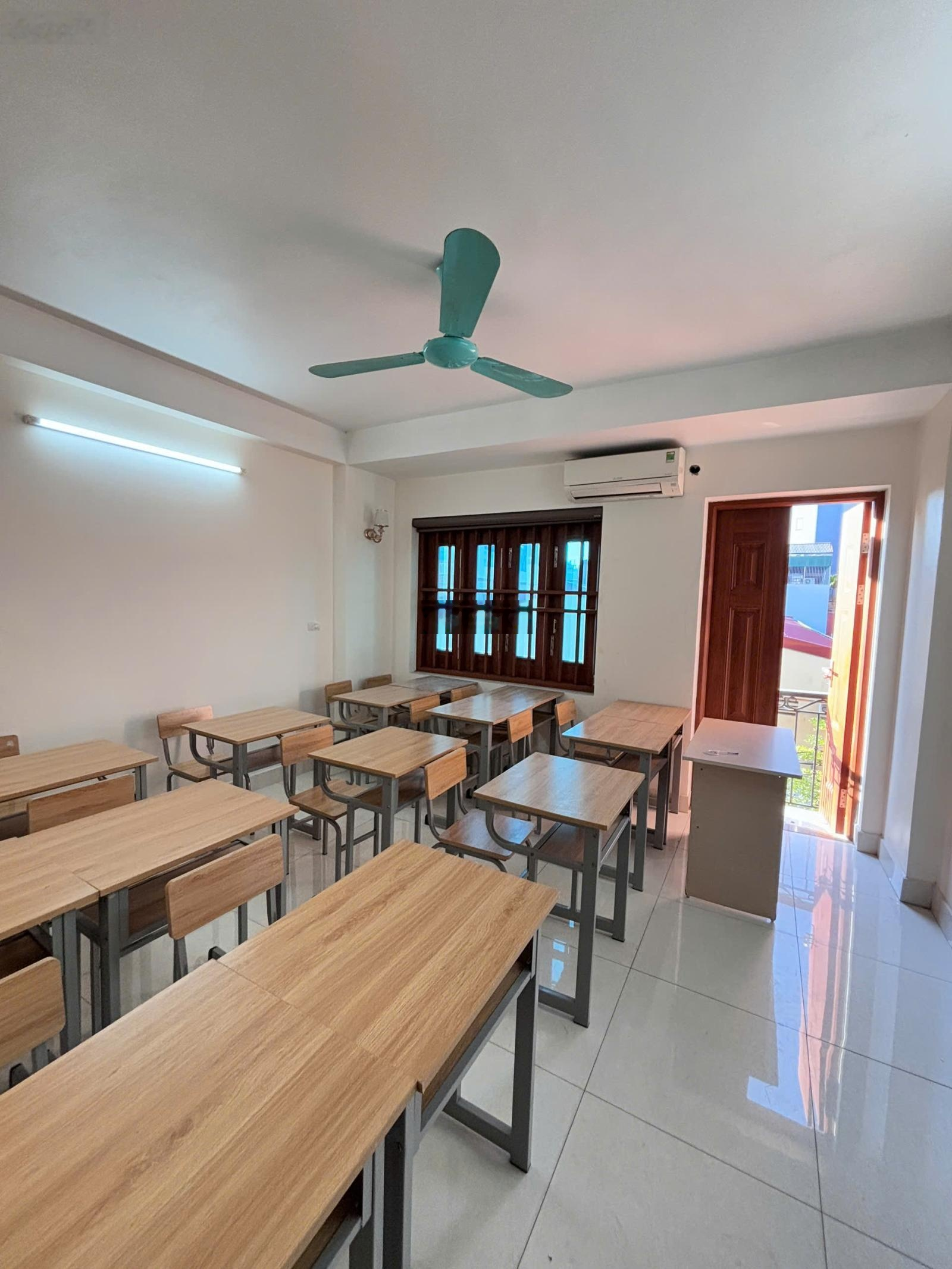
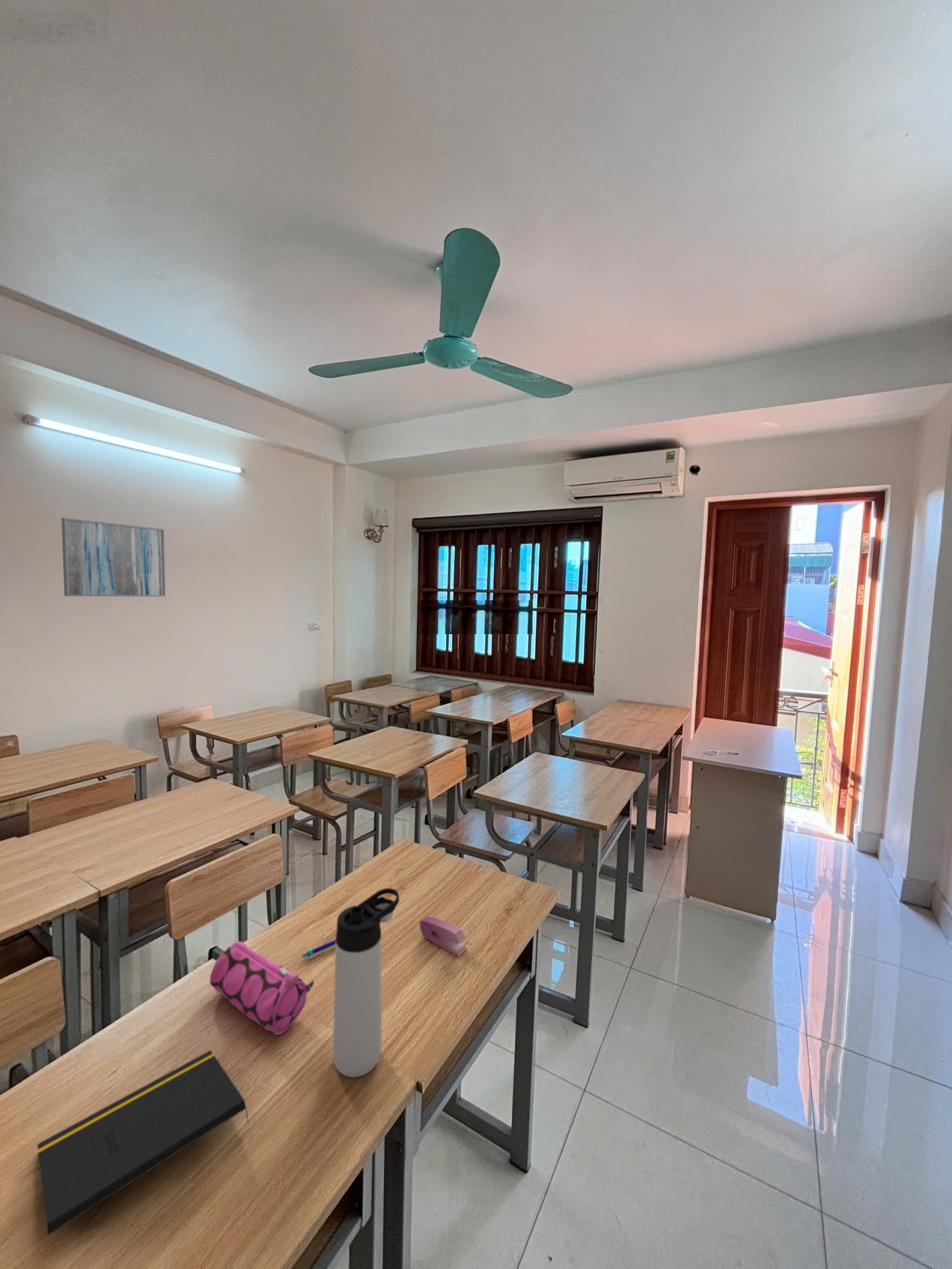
+ wall art (117, 560)
+ stapler (442, 932)
+ pencil case (258, 981)
+ thermos bottle (367, 979)
+ notepad (143, 1126)
+ pen (331, 944)
